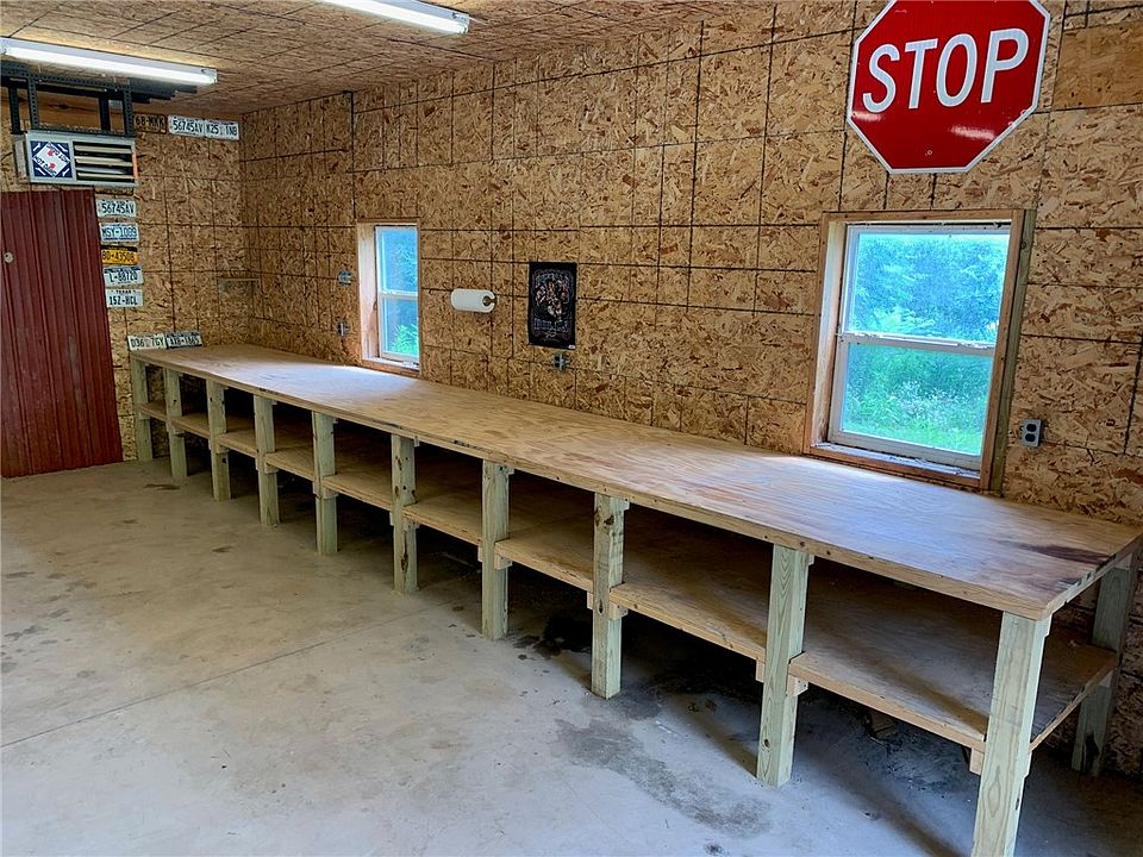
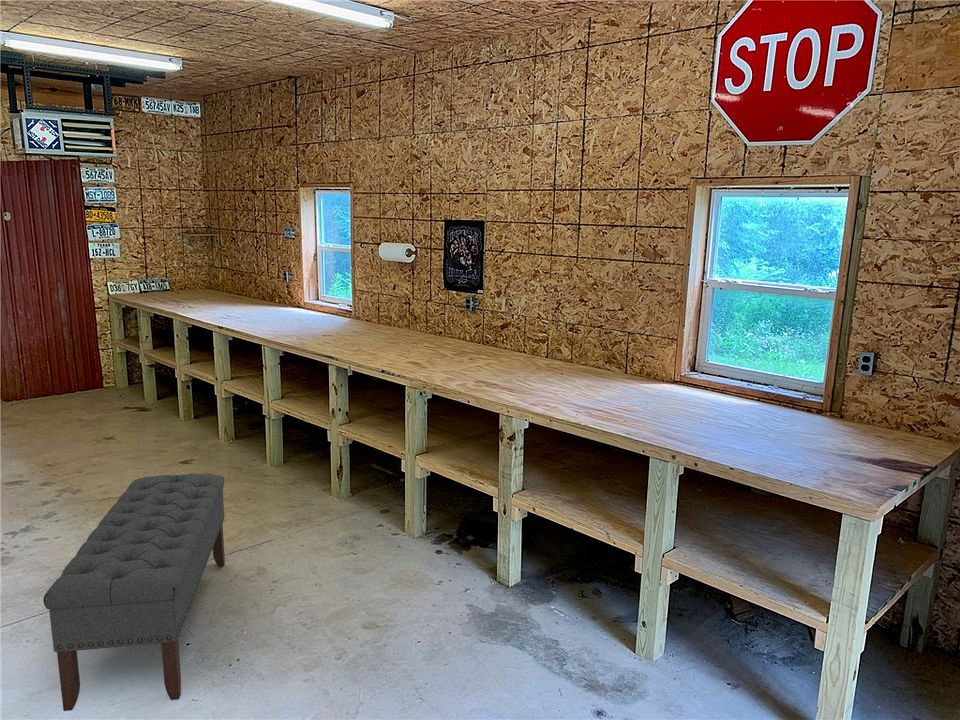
+ bench (154, 571)
